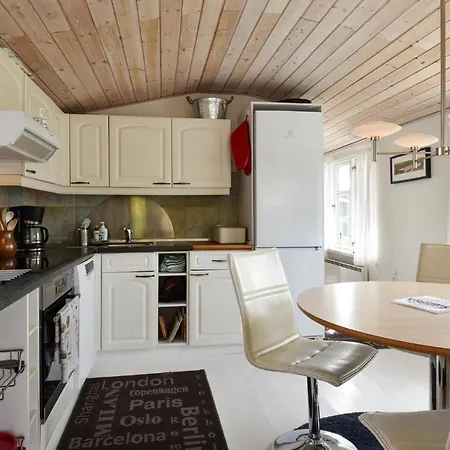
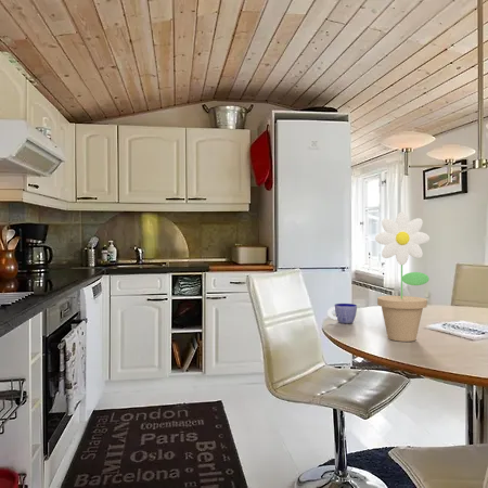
+ cup (342, 313)
+ potted flower (401, 274)
